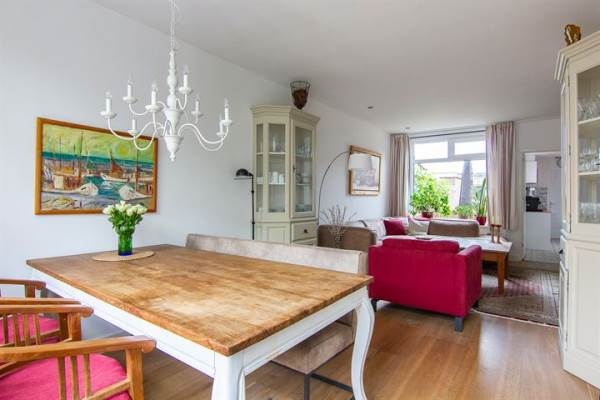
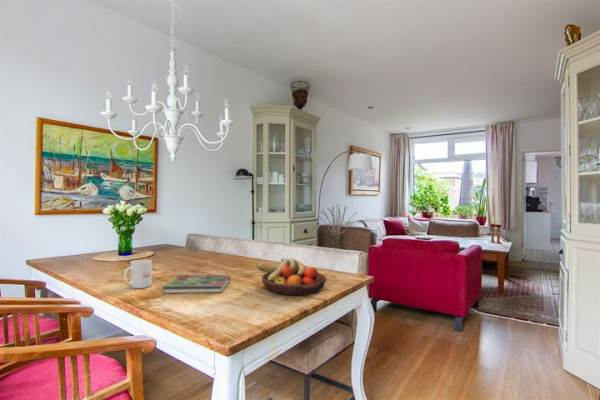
+ book (198, 283)
+ mug (137, 274)
+ fruit bowl (293, 274)
